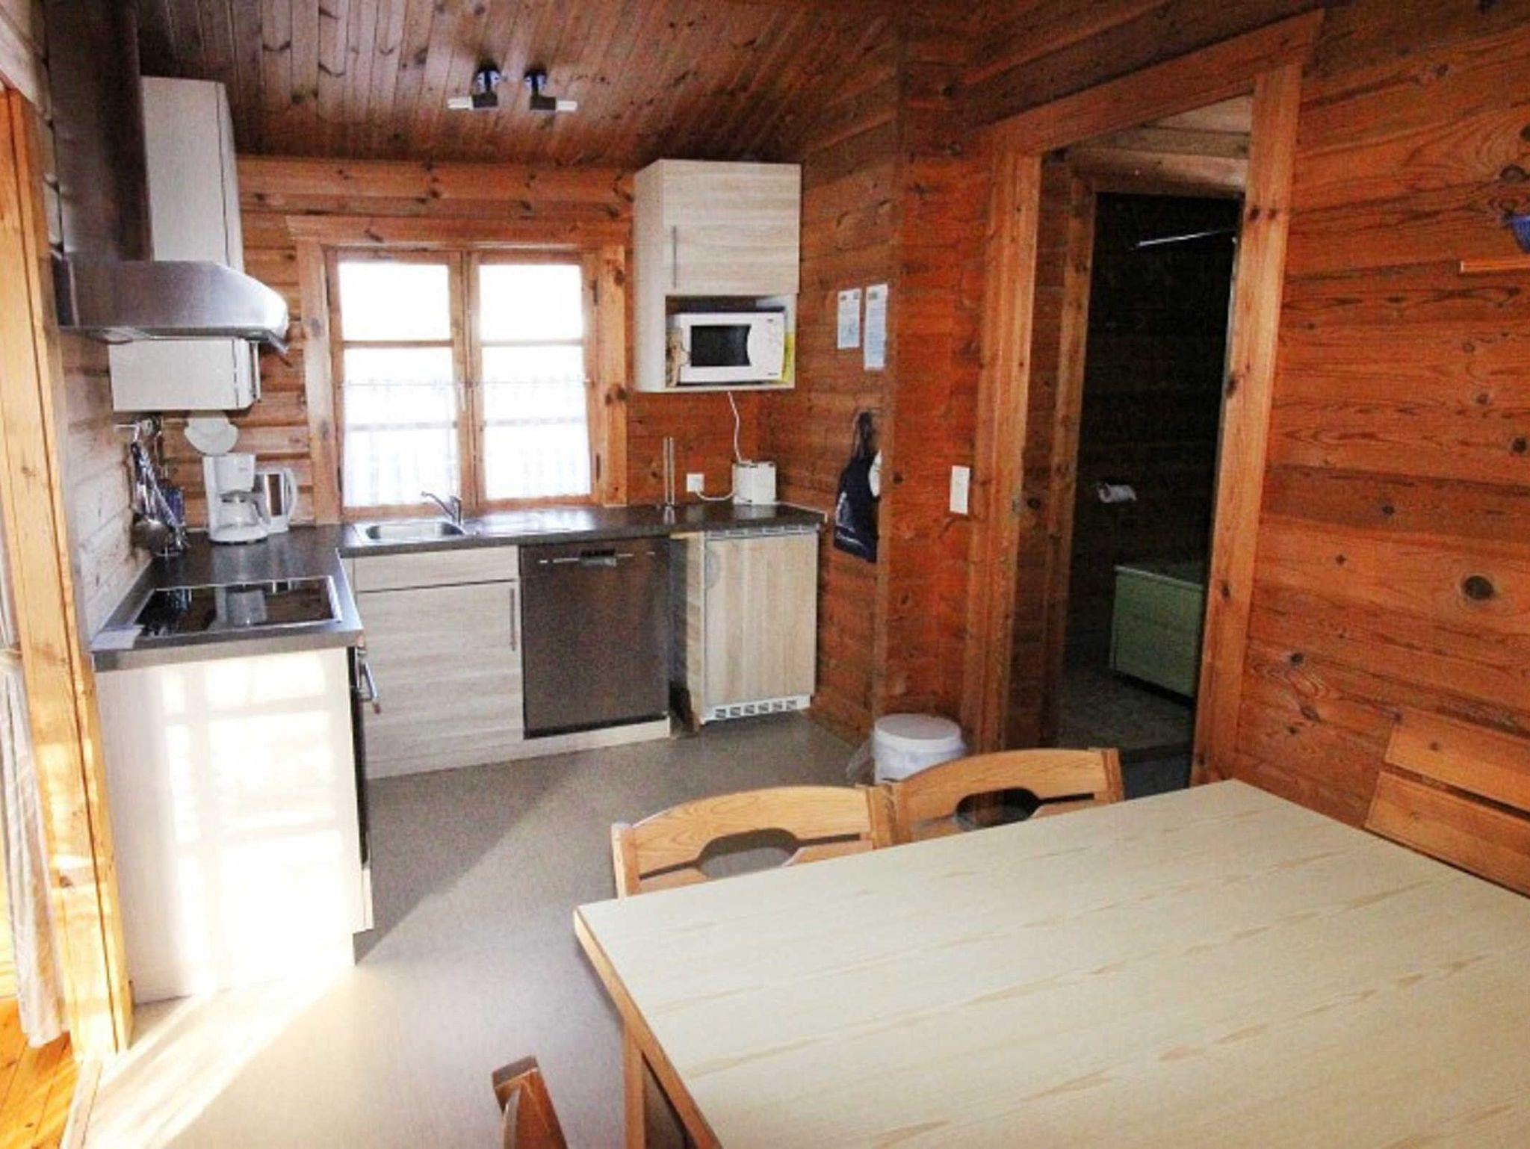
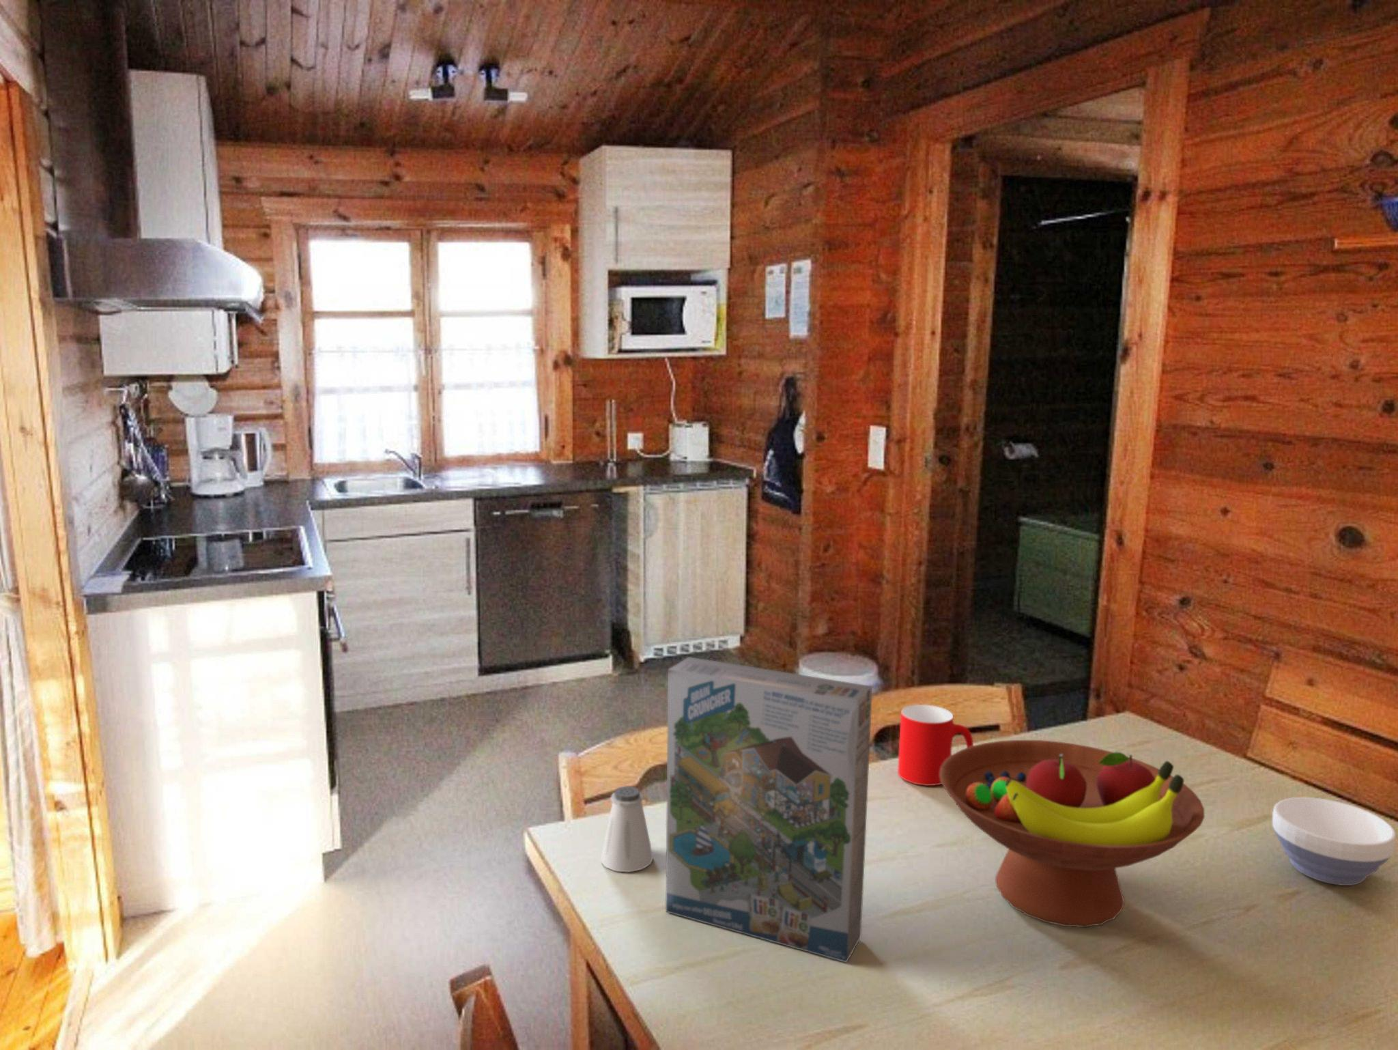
+ saltshaker (626, 825)
+ cereal box (764, 804)
+ bowl (1330, 845)
+ cup (936, 746)
+ fruit bowl (1064, 821)
